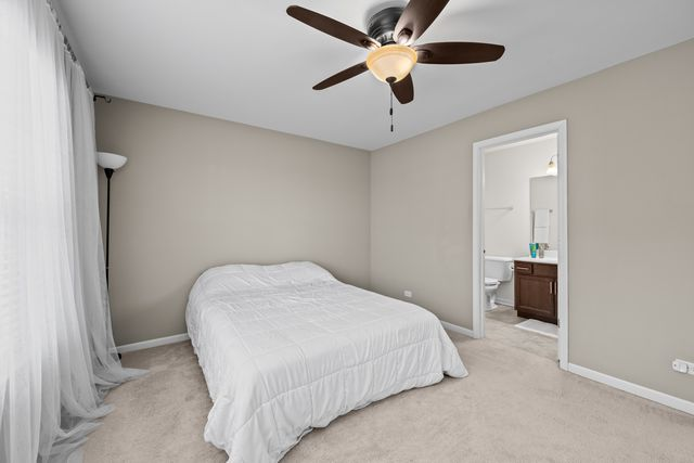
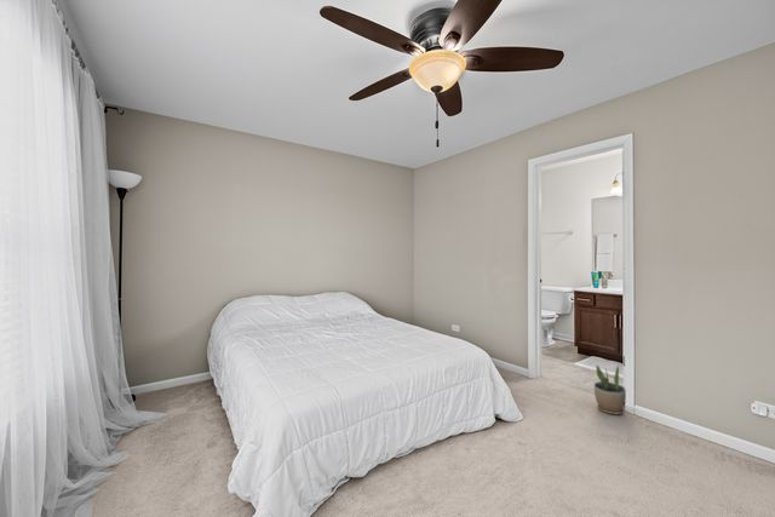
+ potted plant (609, 385)
